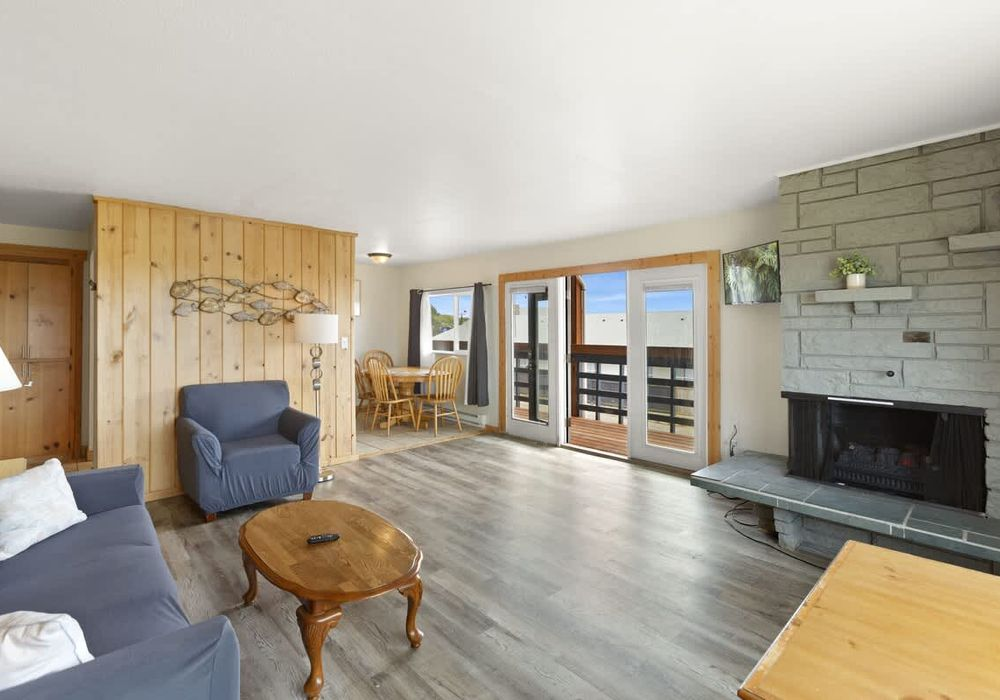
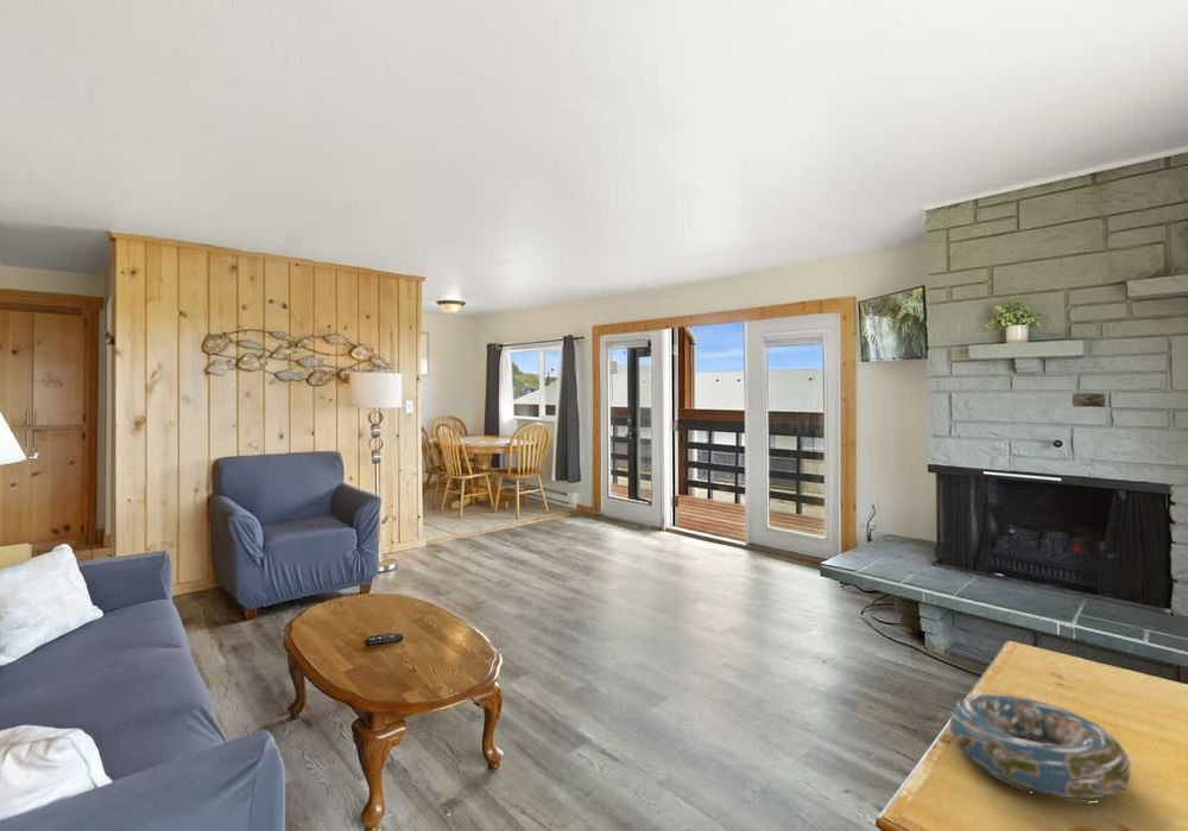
+ decorative bowl (1034, 741)
